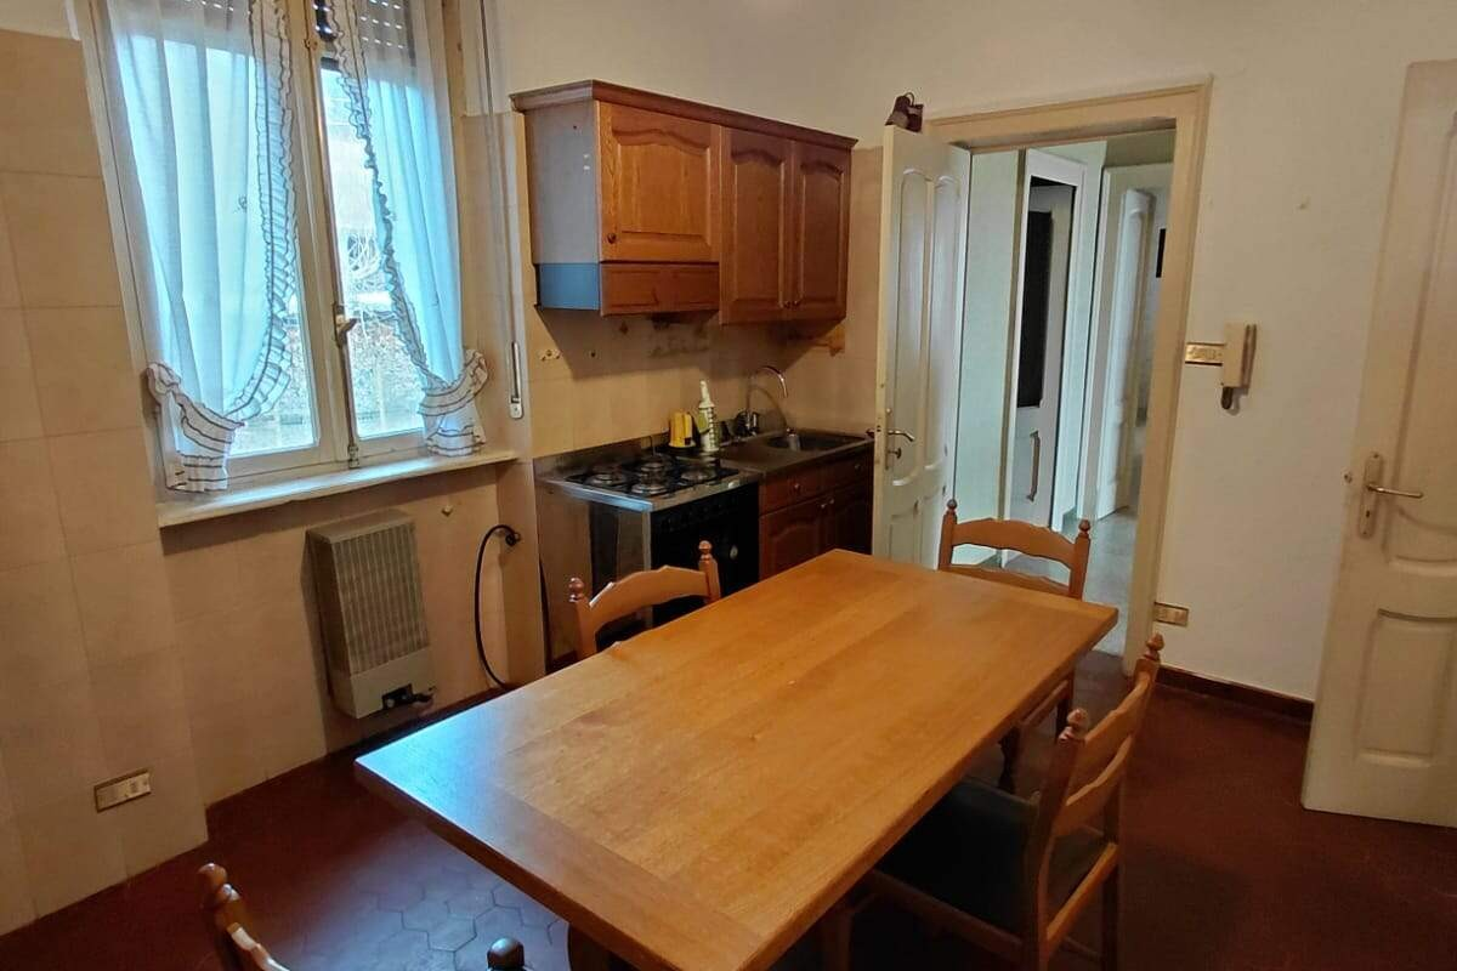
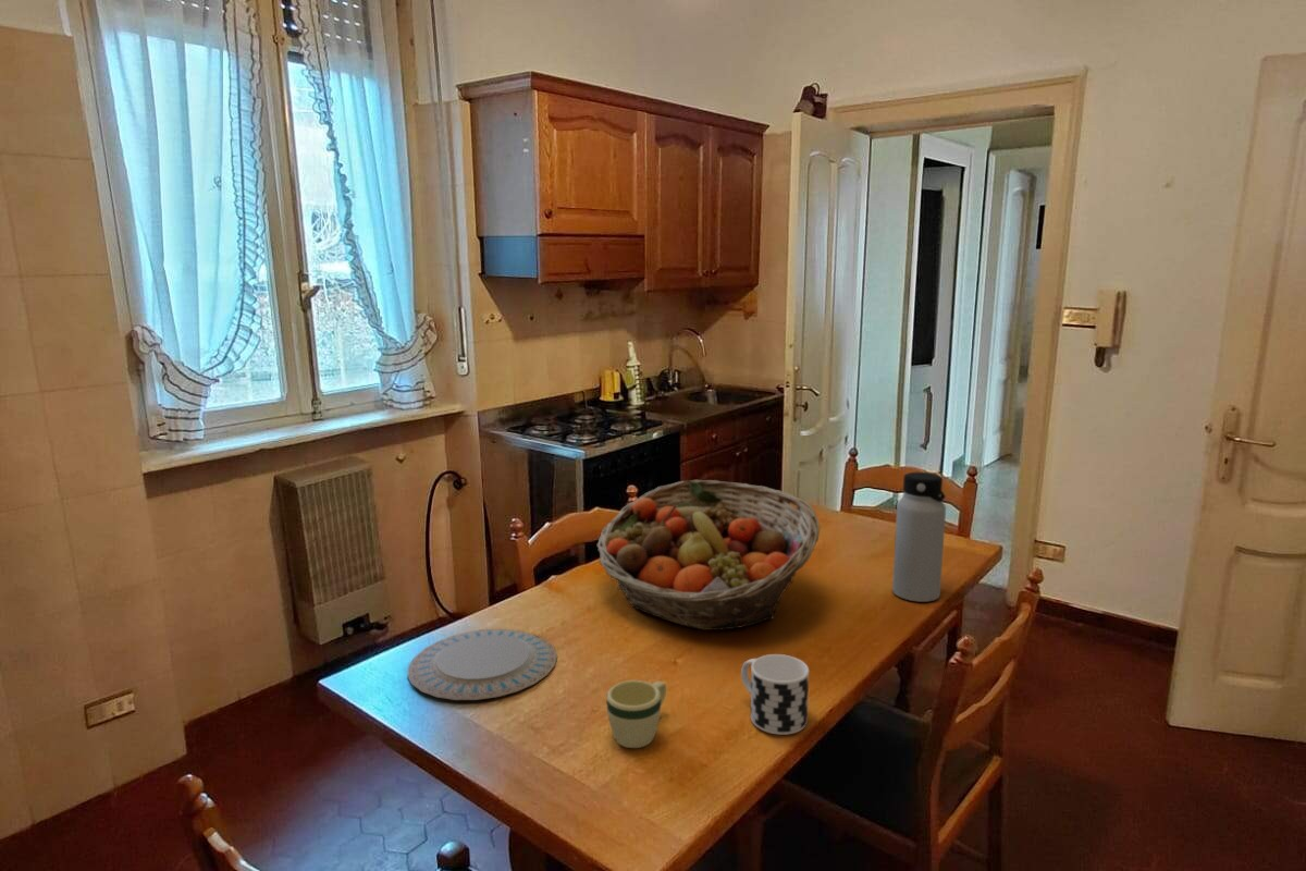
+ water bottle (919, 535)
+ fruit basket (704, 549)
+ cup (772, 689)
+ mug (641, 709)
+ chinaware (483, 658)
